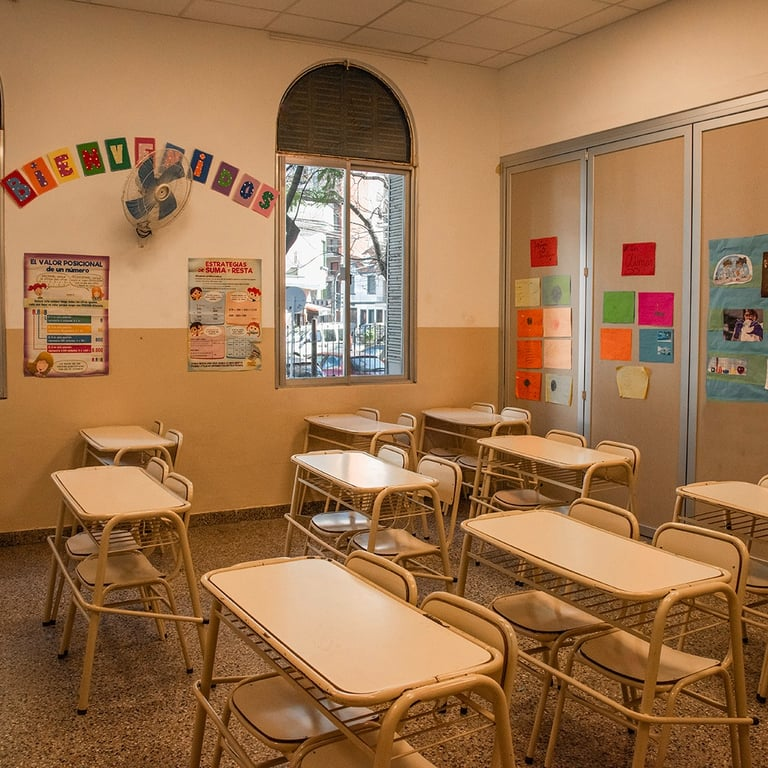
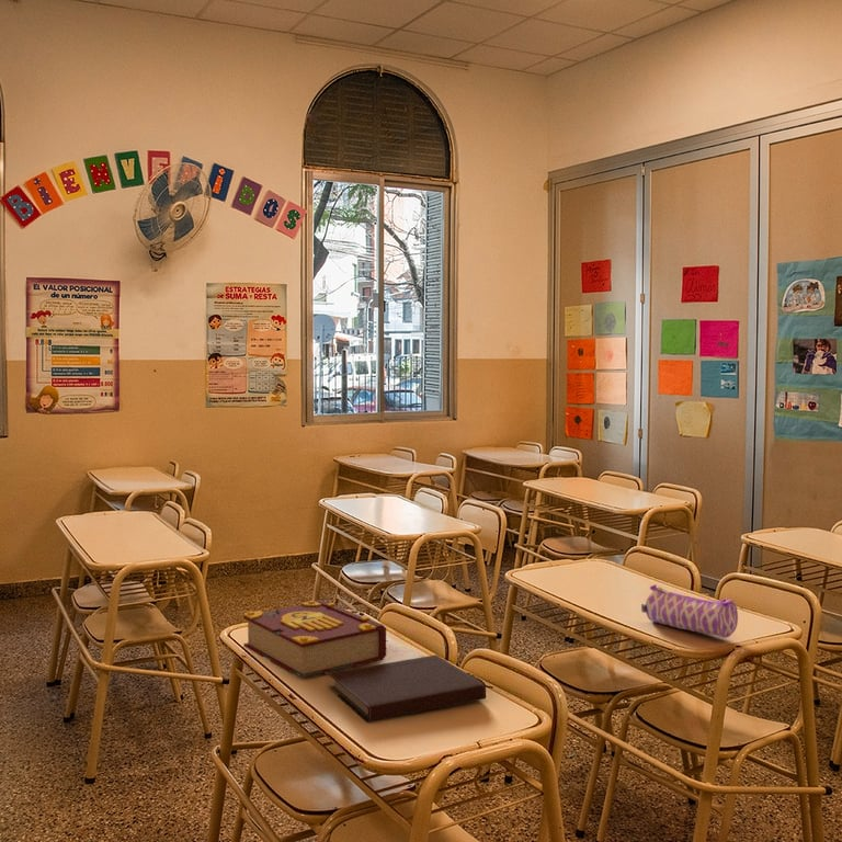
+ pencil case (690, 610)
+ book (312, 634)
+ notebook (405, 686)
